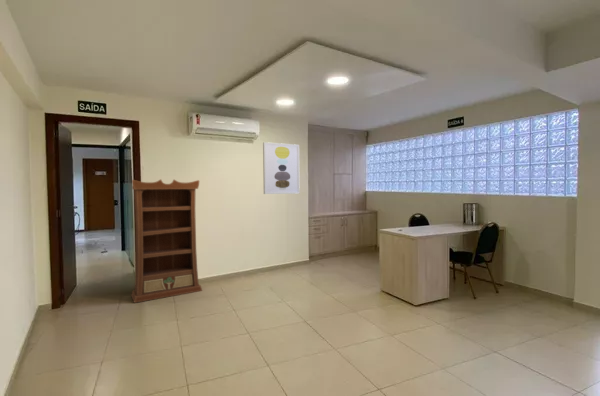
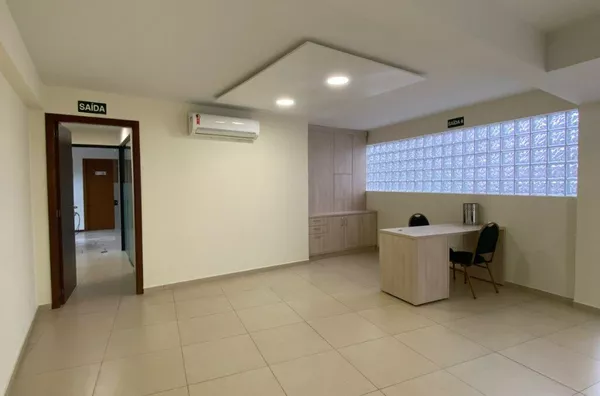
- bookcase (166, 236)
- wall art (282, 168)
